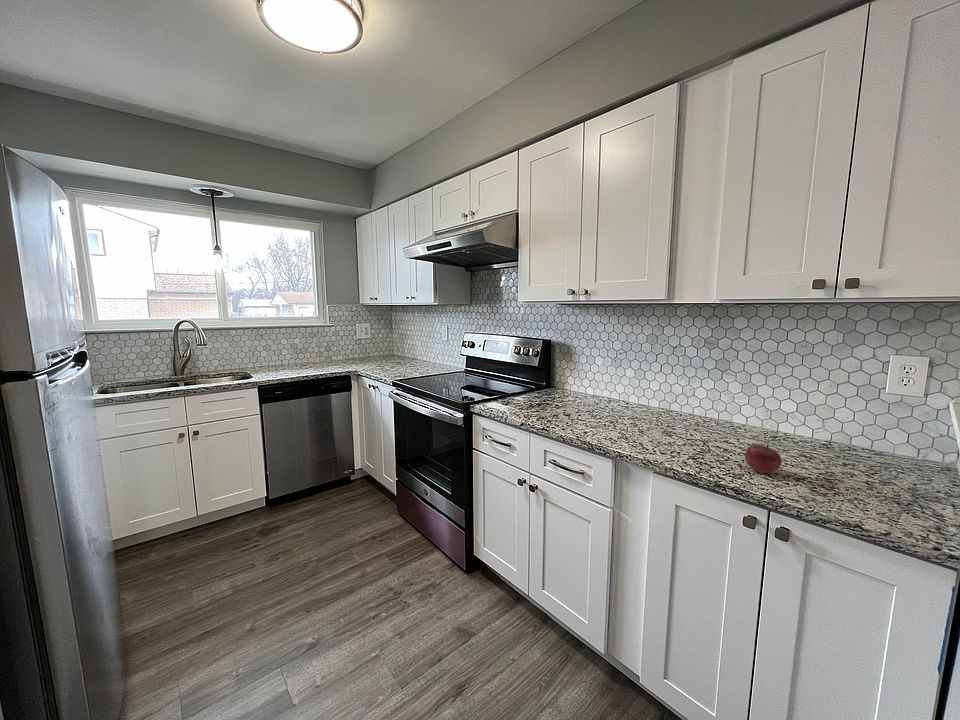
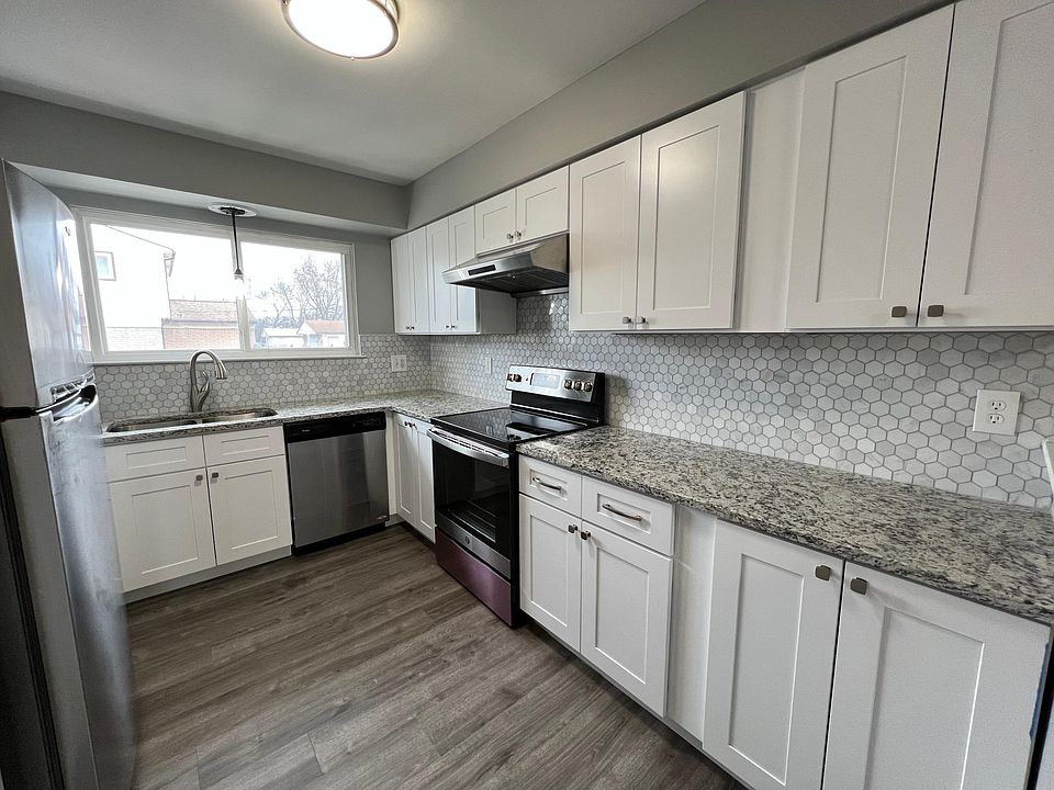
- fruit (762, 457)
